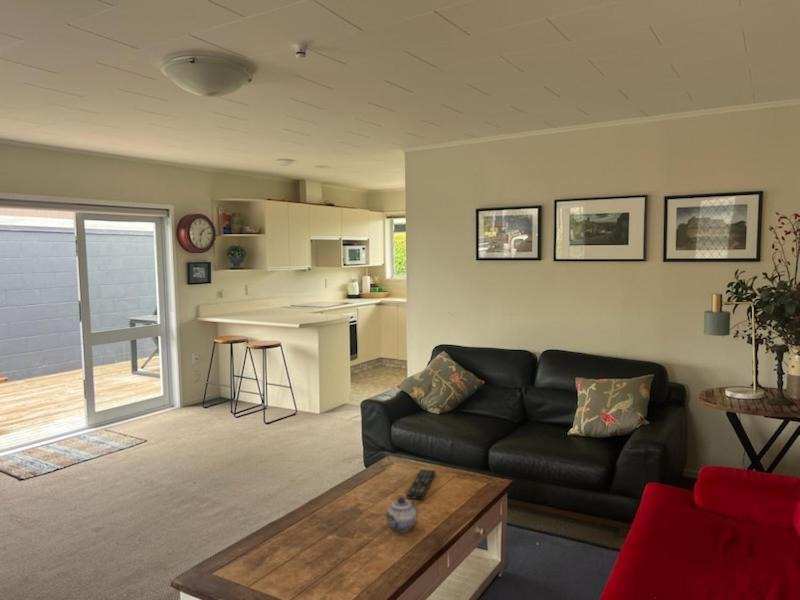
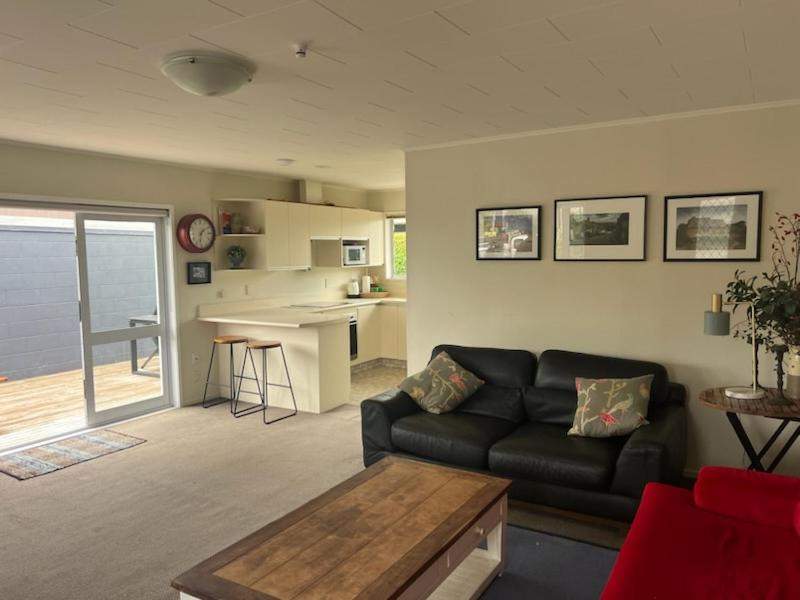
- teapot (401, 512)
- remote control (421, 483)
